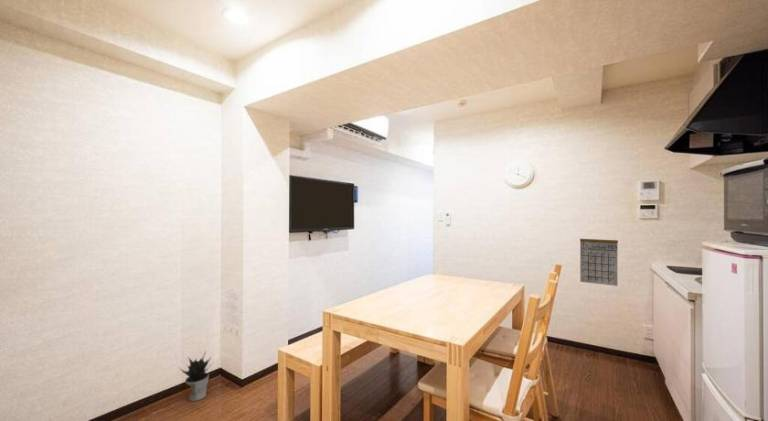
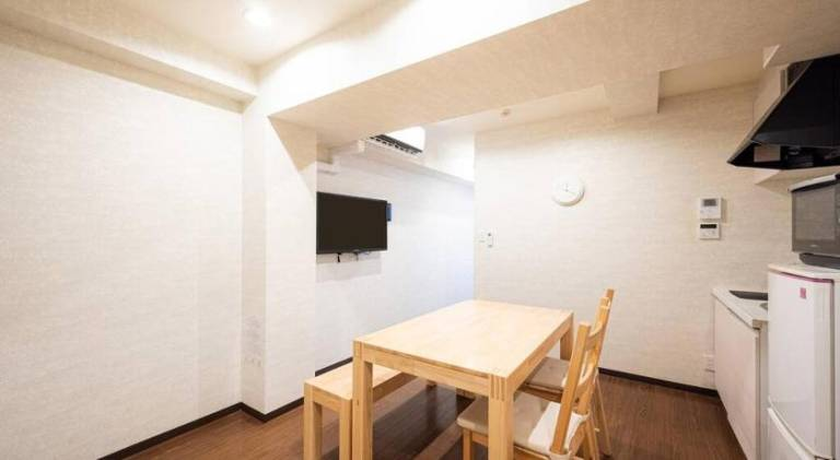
- potted plant (196, 376)
- calendar (598, 256)
